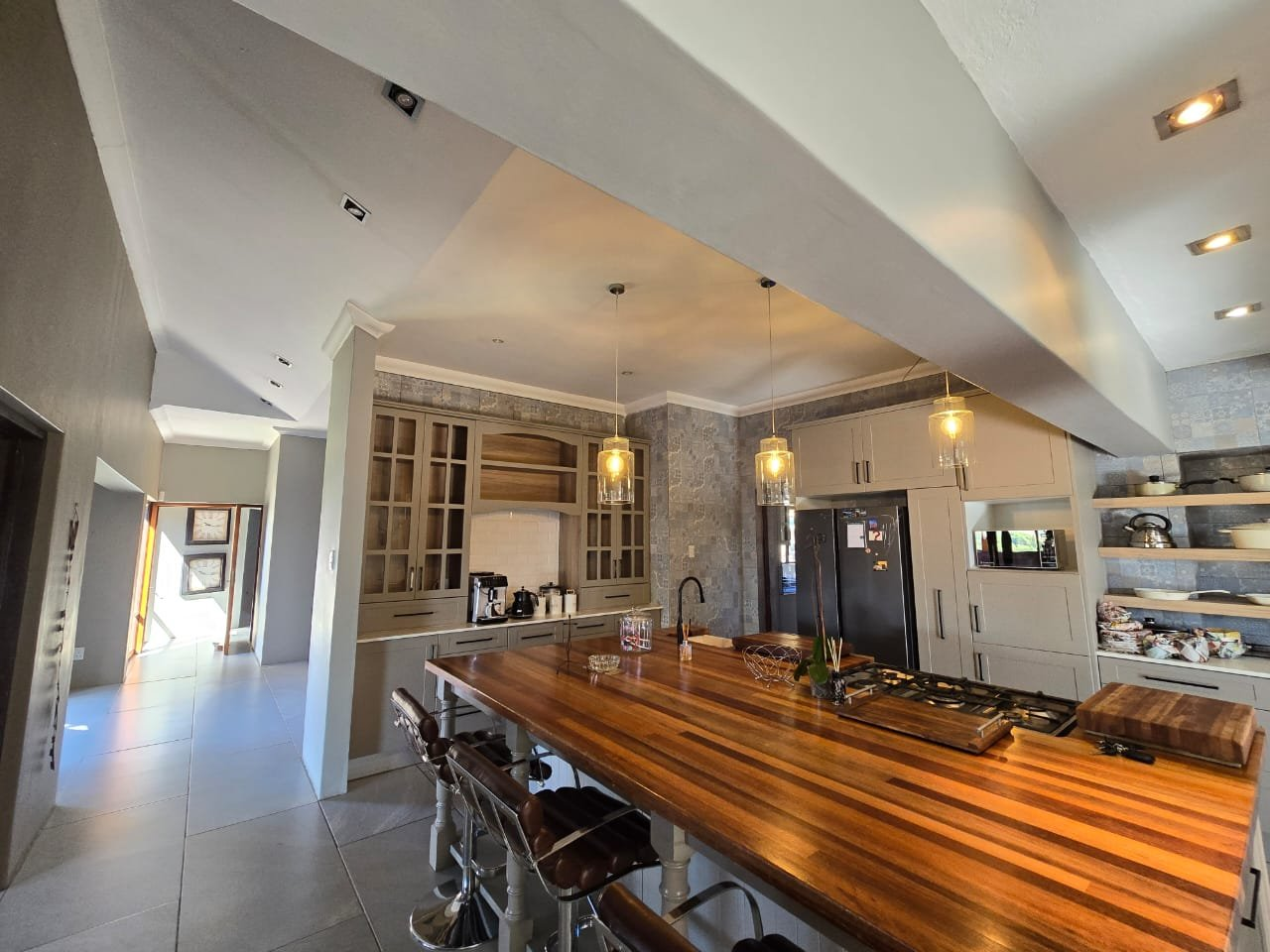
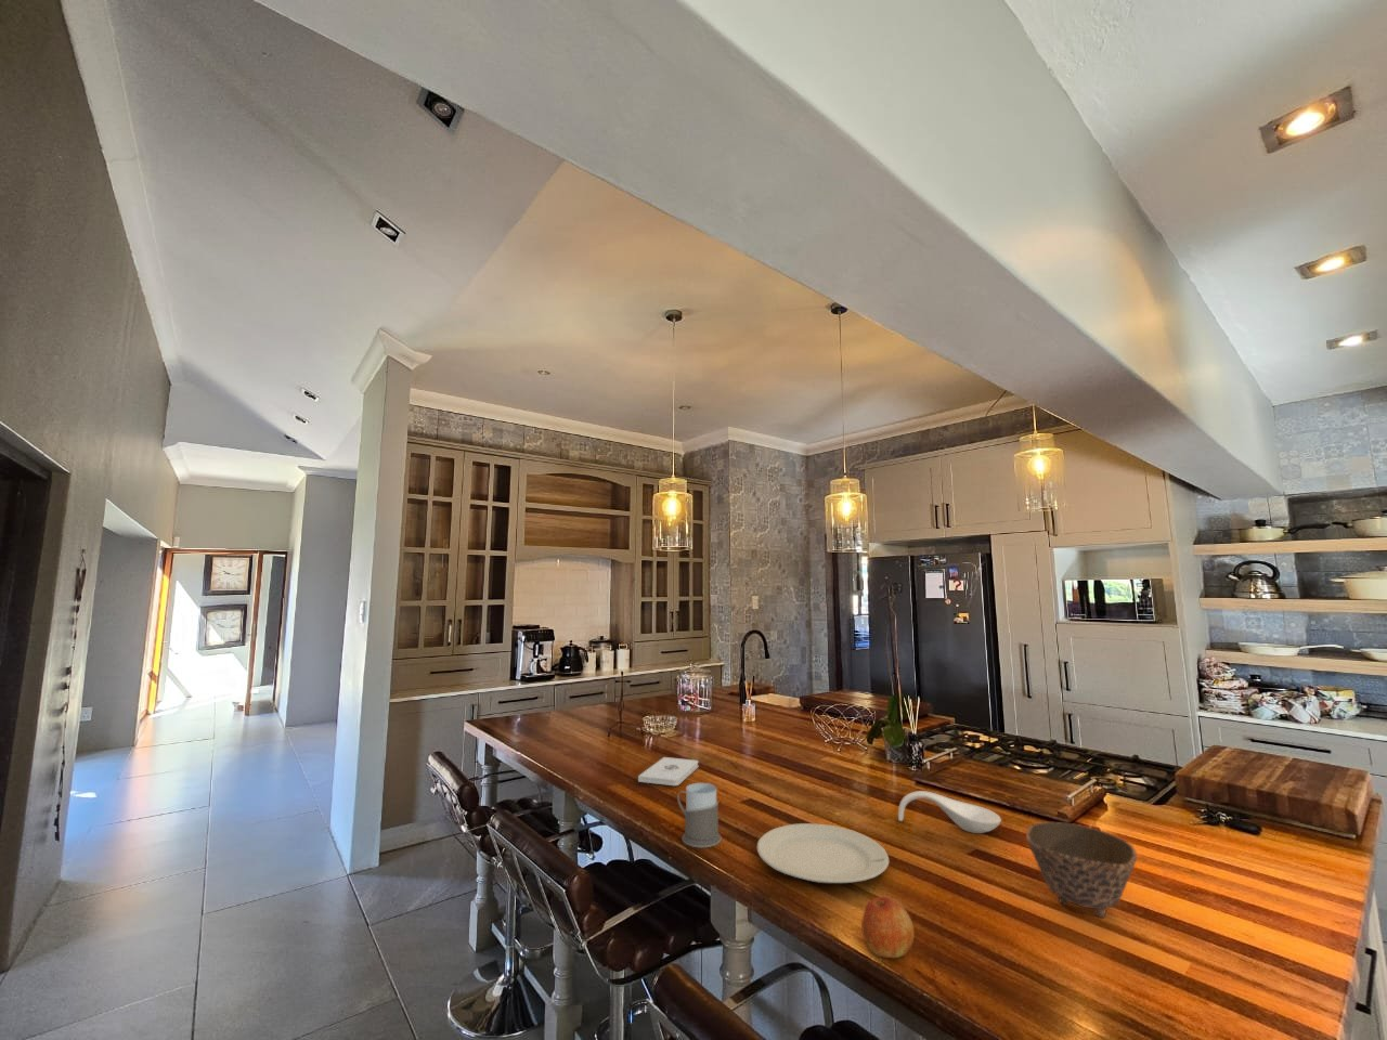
+ apple (887, 925)
+ bowl (1079, 872)
+ spoon rest (947, 811)
+ chinaware (821, 854)
+ notepad (669, 770)
+ mug (697, 812)
